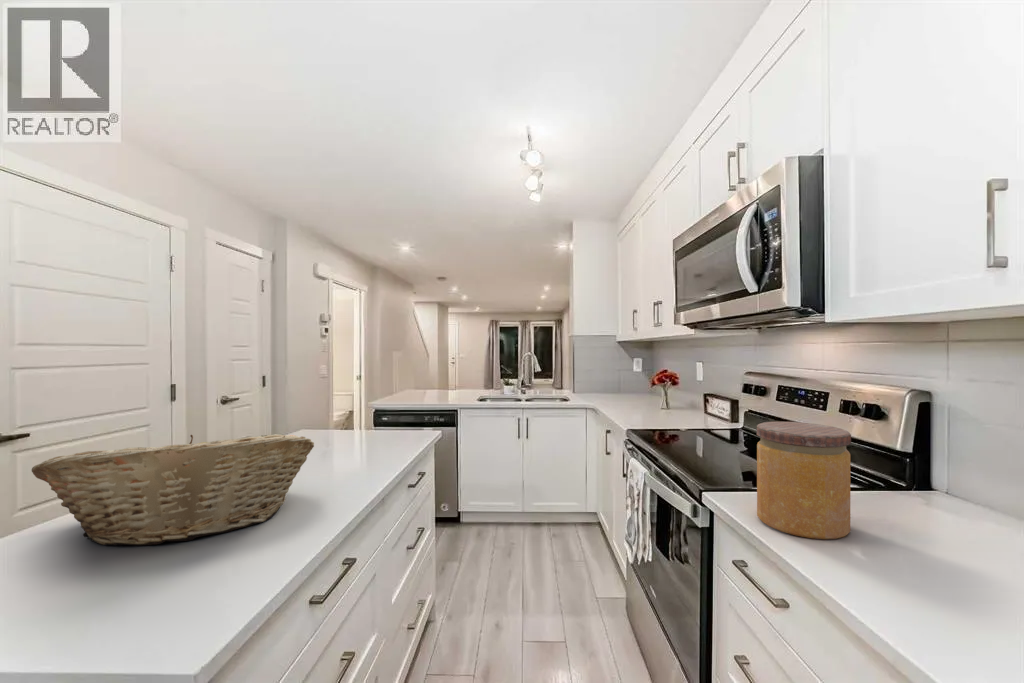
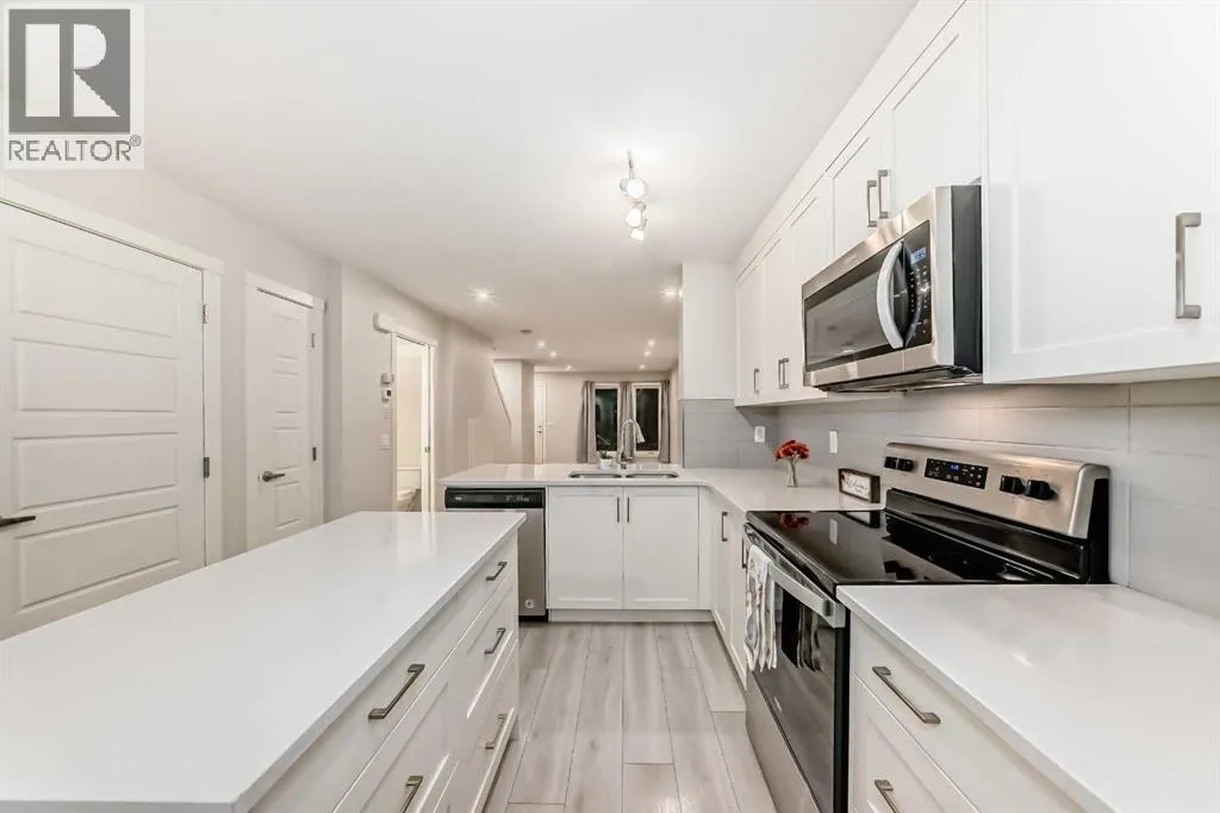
- jar (801, 475)
- fruit basket (191, 475)
